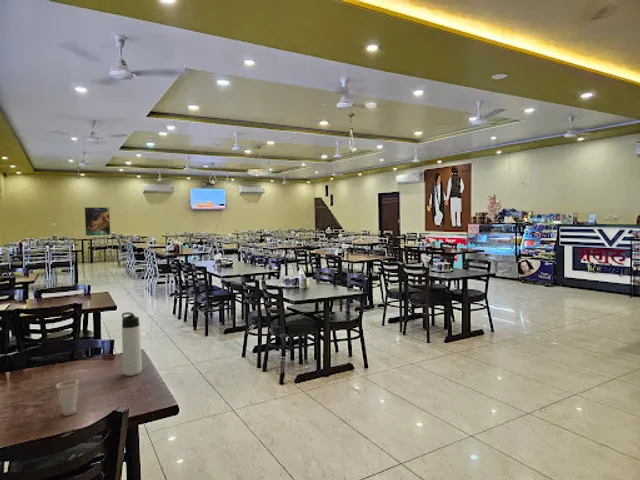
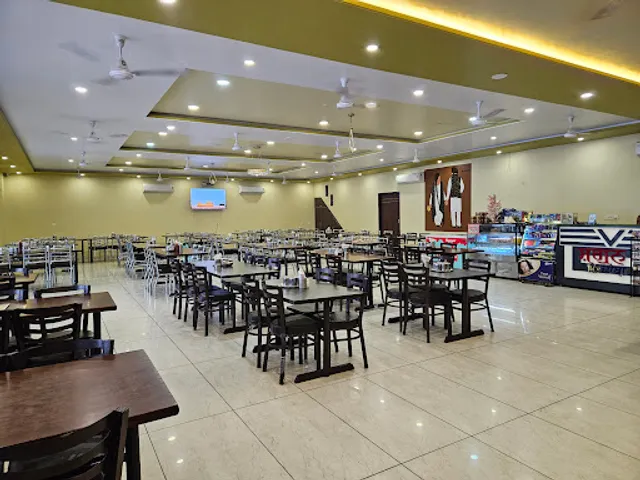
- thermos bottle (130, 343)
- cup (67, 397)
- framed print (97, 221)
